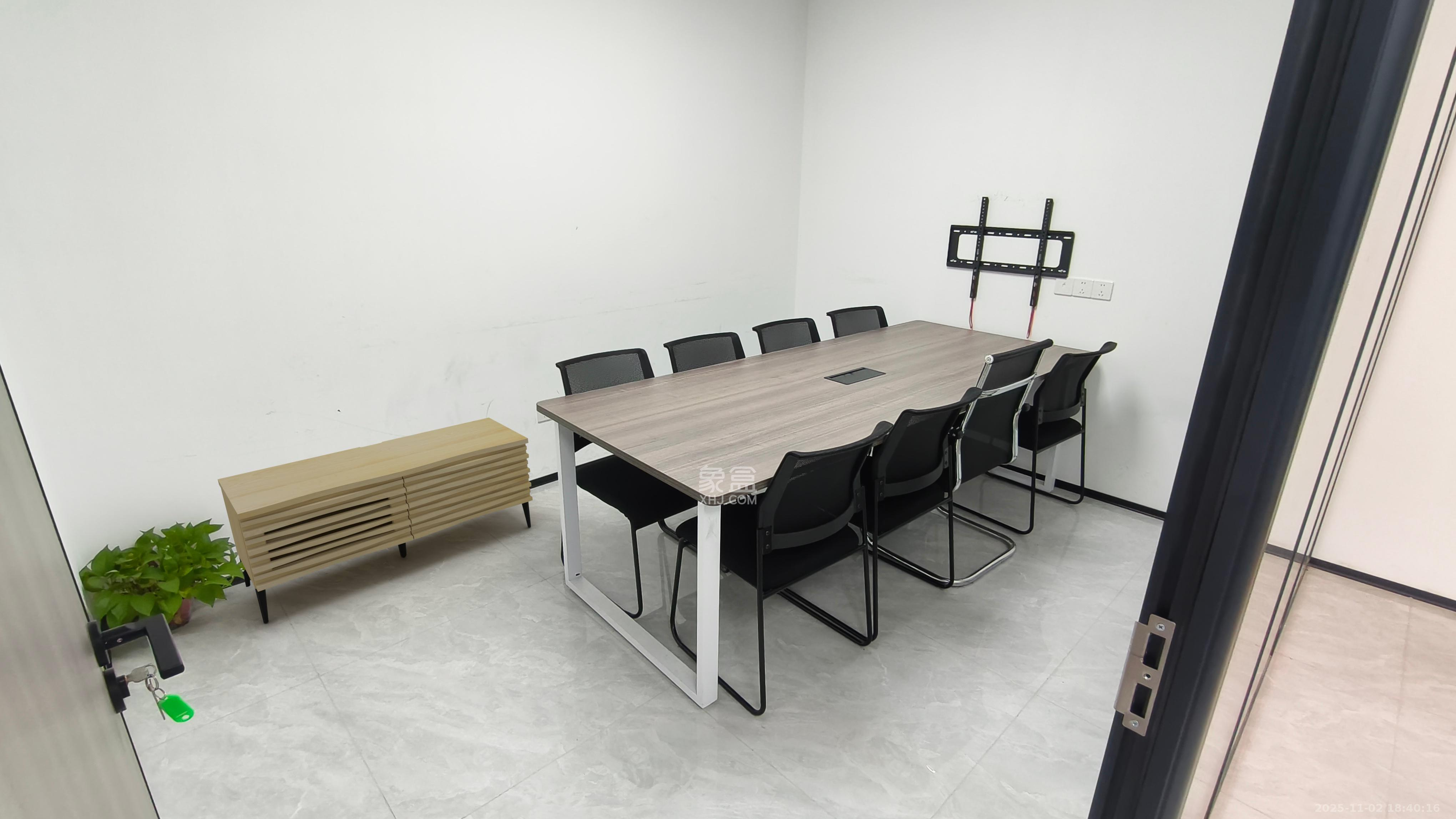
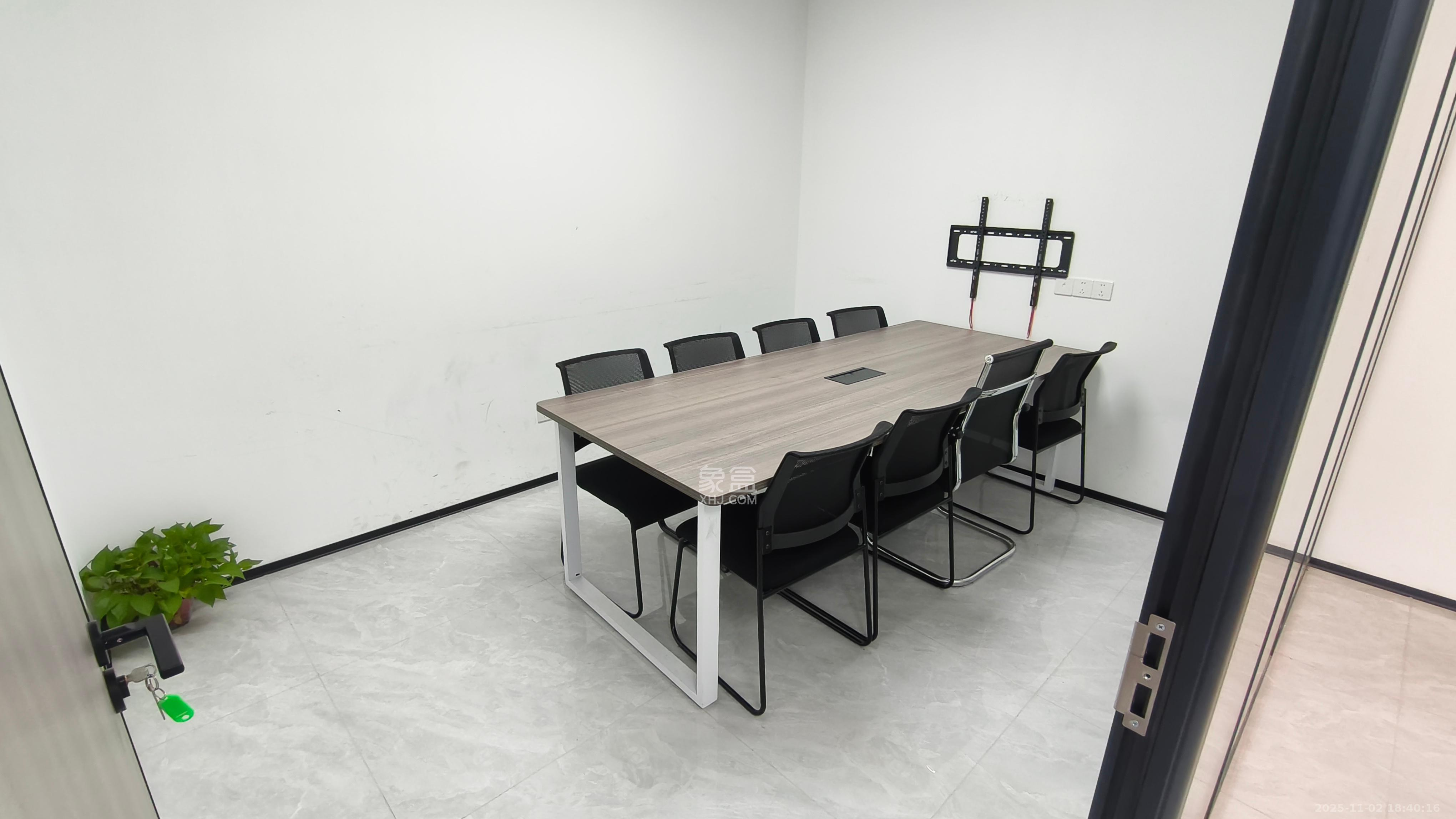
- sideboard (394, 507)
